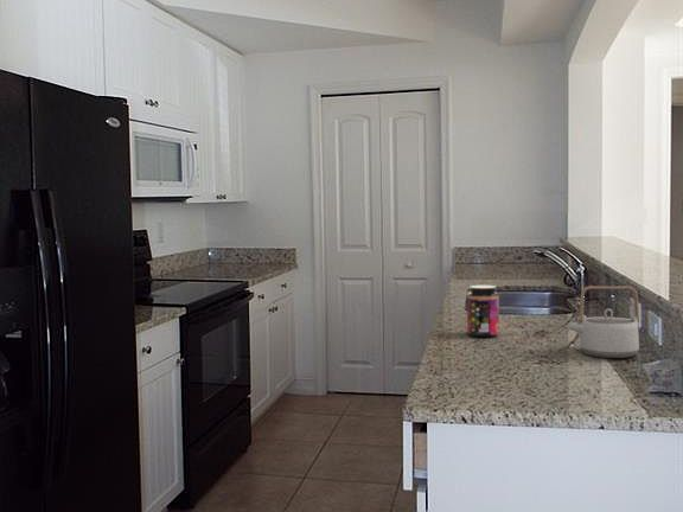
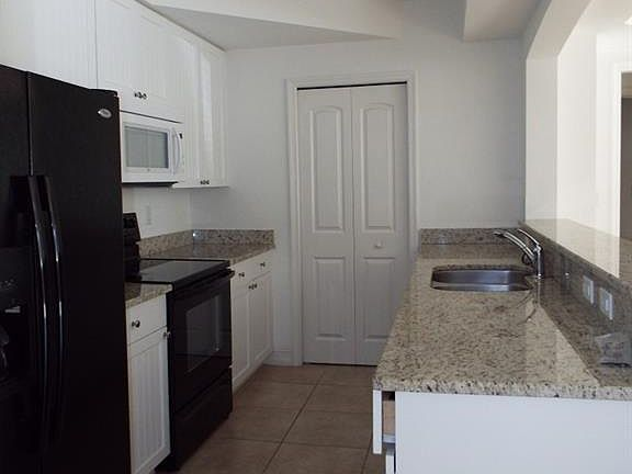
- teapot (602, 319)
- jar (483, 311)
